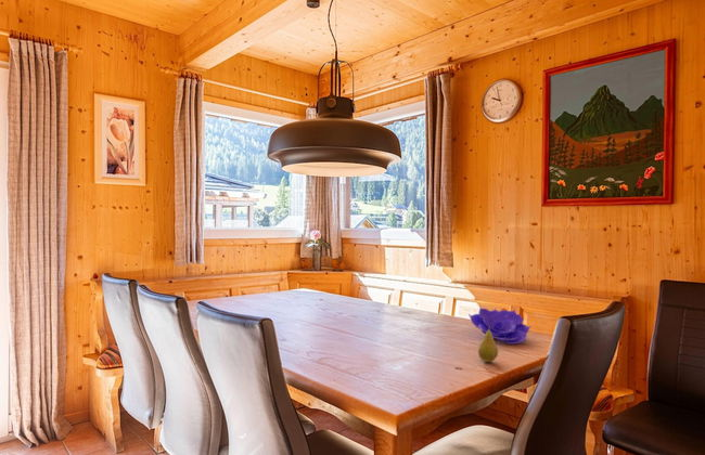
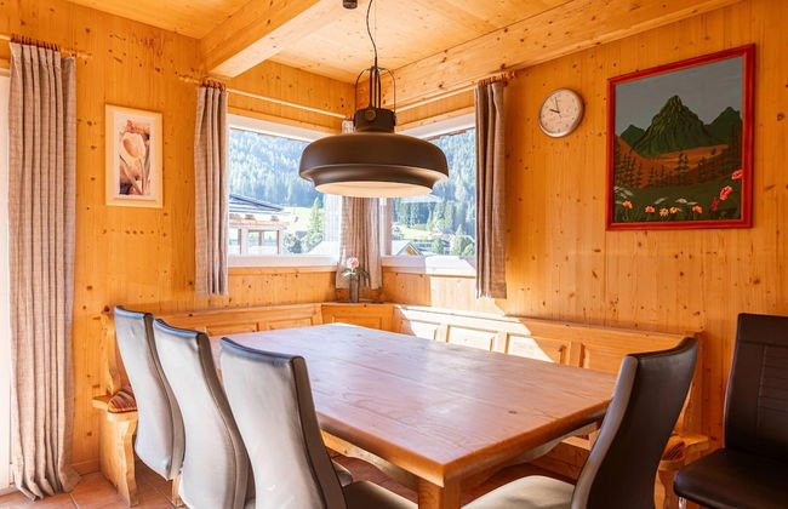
- decorative bowl (499, 323)
- fruit (487, 343)
